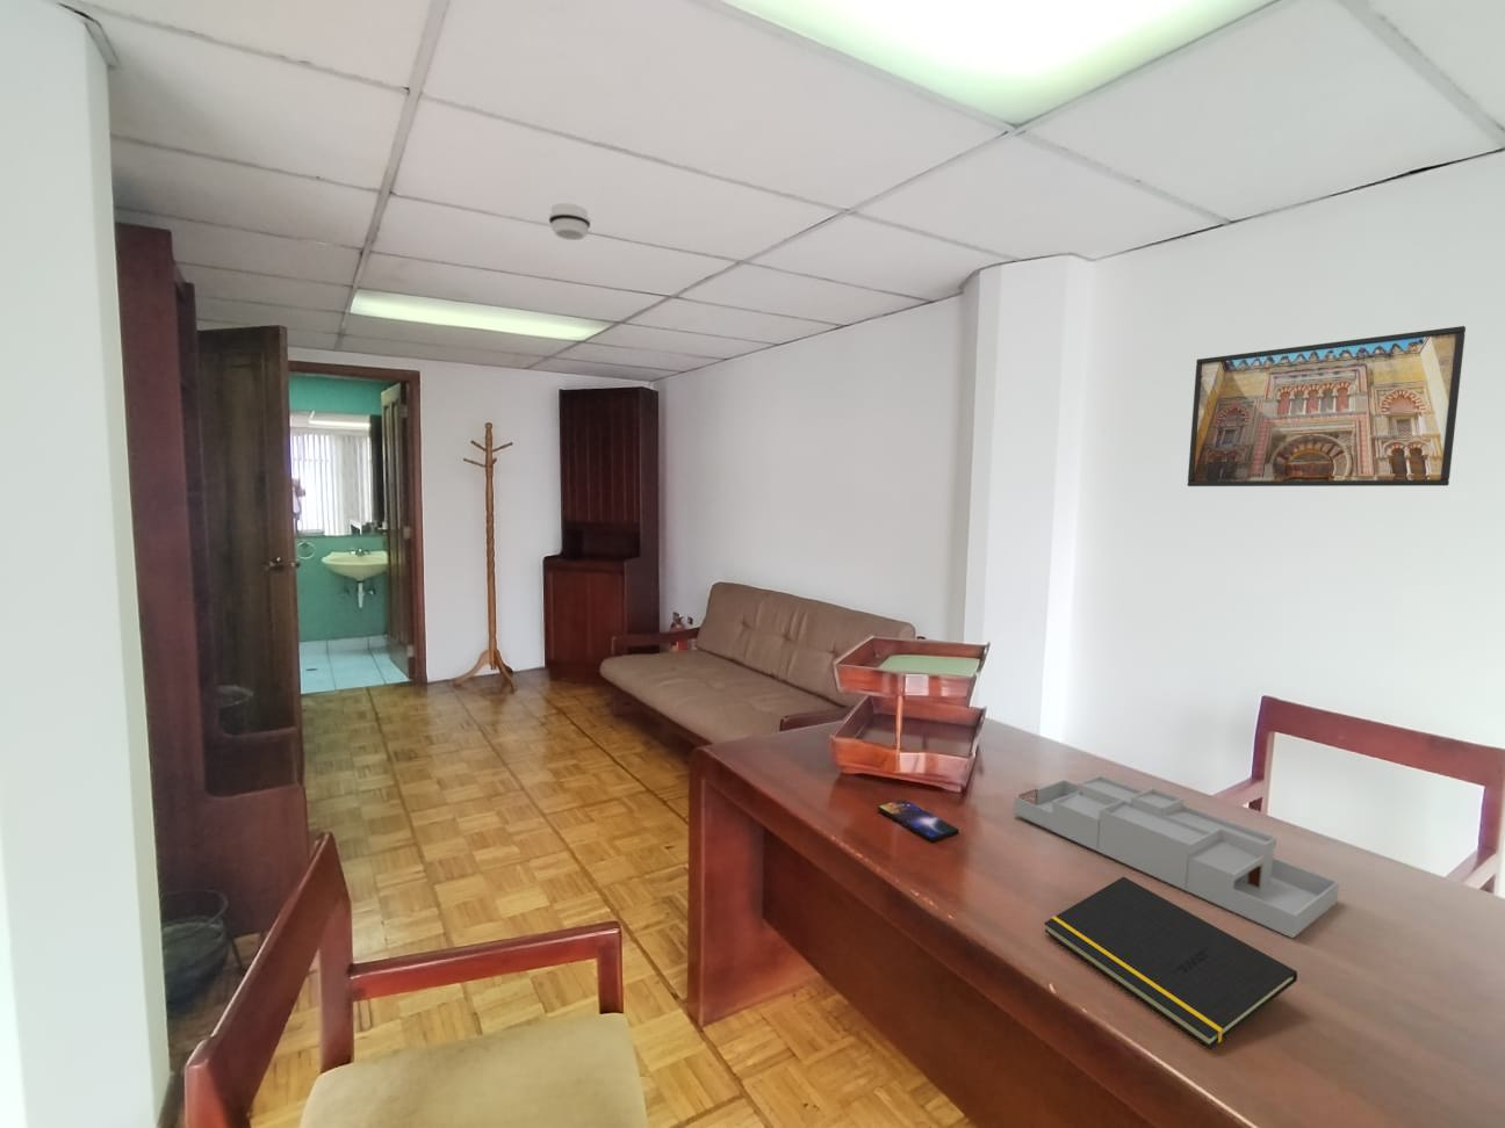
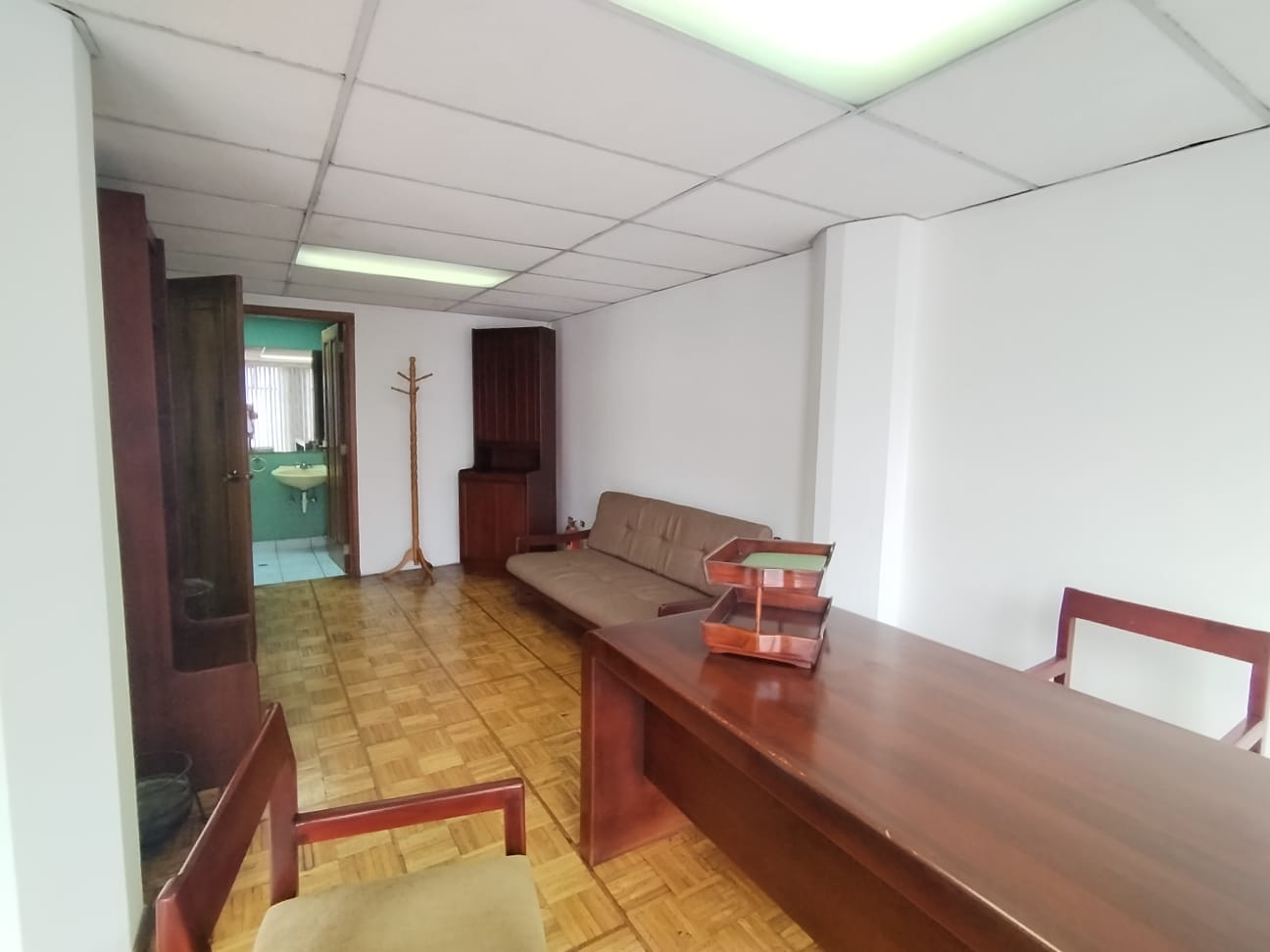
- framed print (1308, 416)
- notepad (1160, 949)
- desk organizer (1158, 828)
- smartphone (916, 818)
- smoke detector (569, 222)
